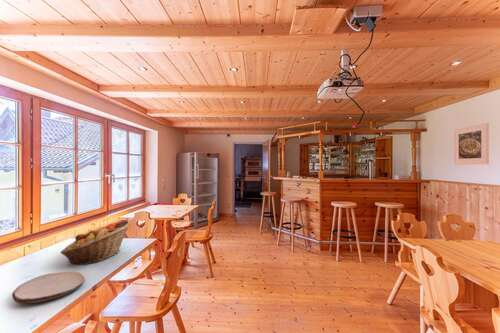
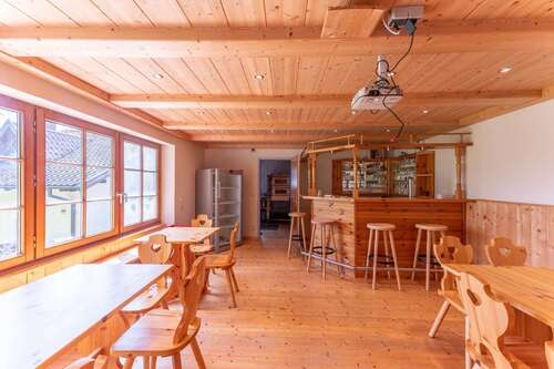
- fruit basket (99, 239)
- plate (51, 286)
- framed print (469, 145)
